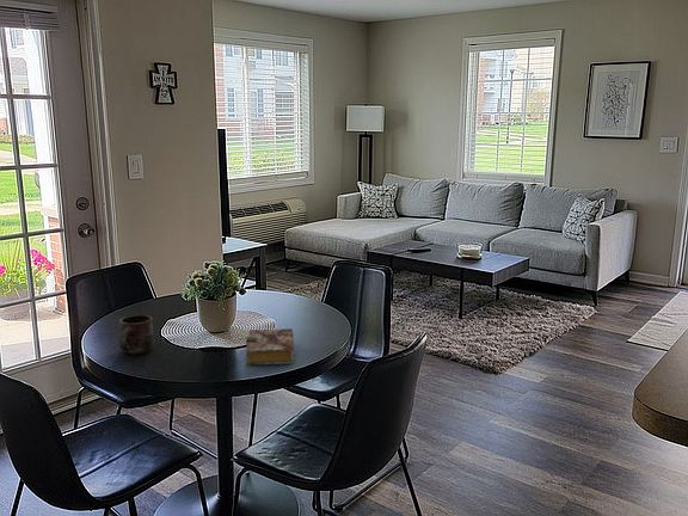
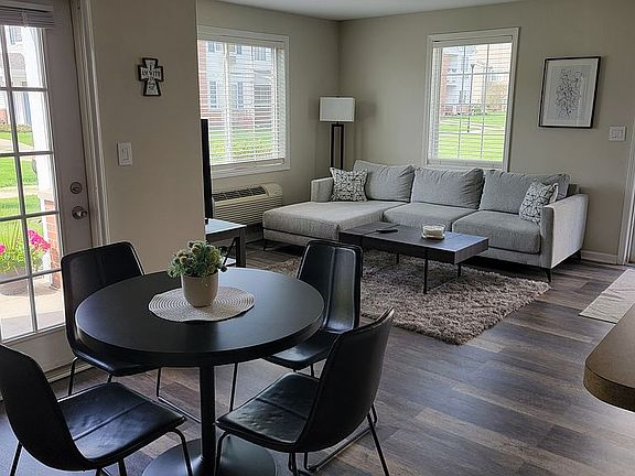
- book (270, 345)
- mug (136, 337)
